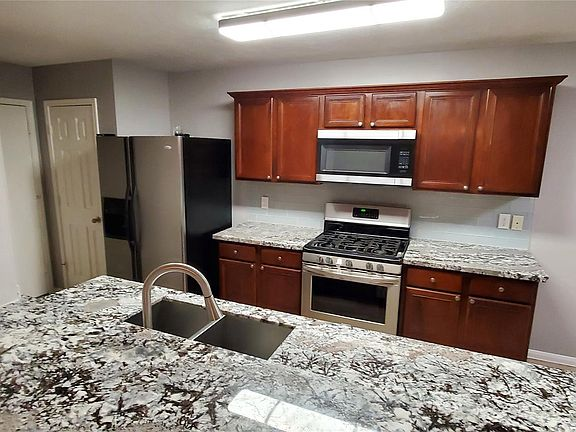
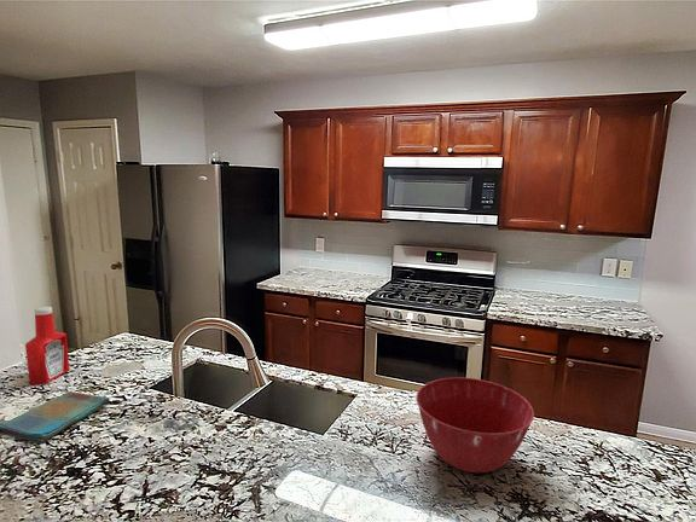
+ mixing bowl (471, 429)
+ dish towel (56, 413)
+ soap bottle (46, 342)
